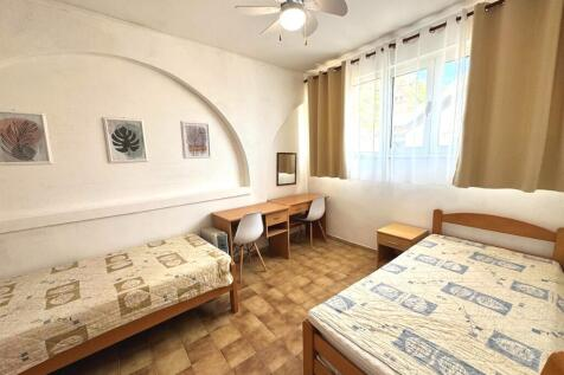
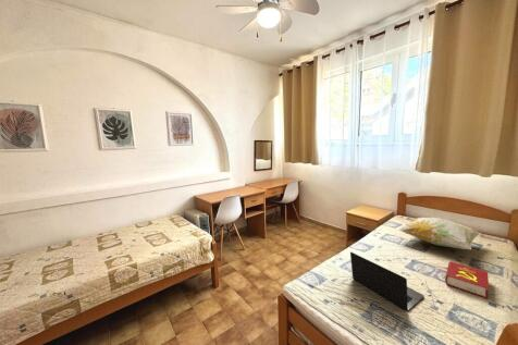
+ laptop (381, 274)
+ decorative pillow (439, 231)
+ book (466, 278)
